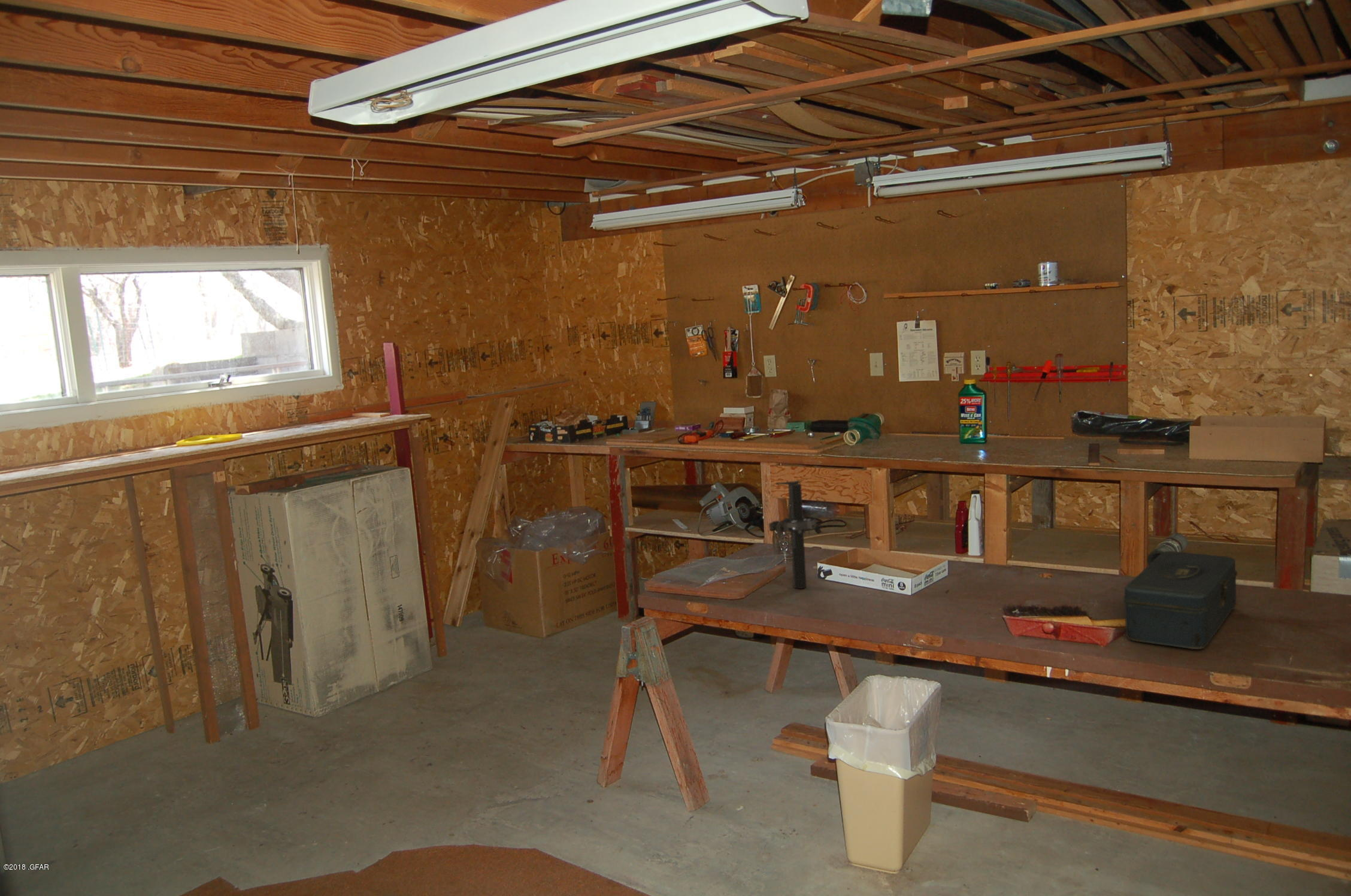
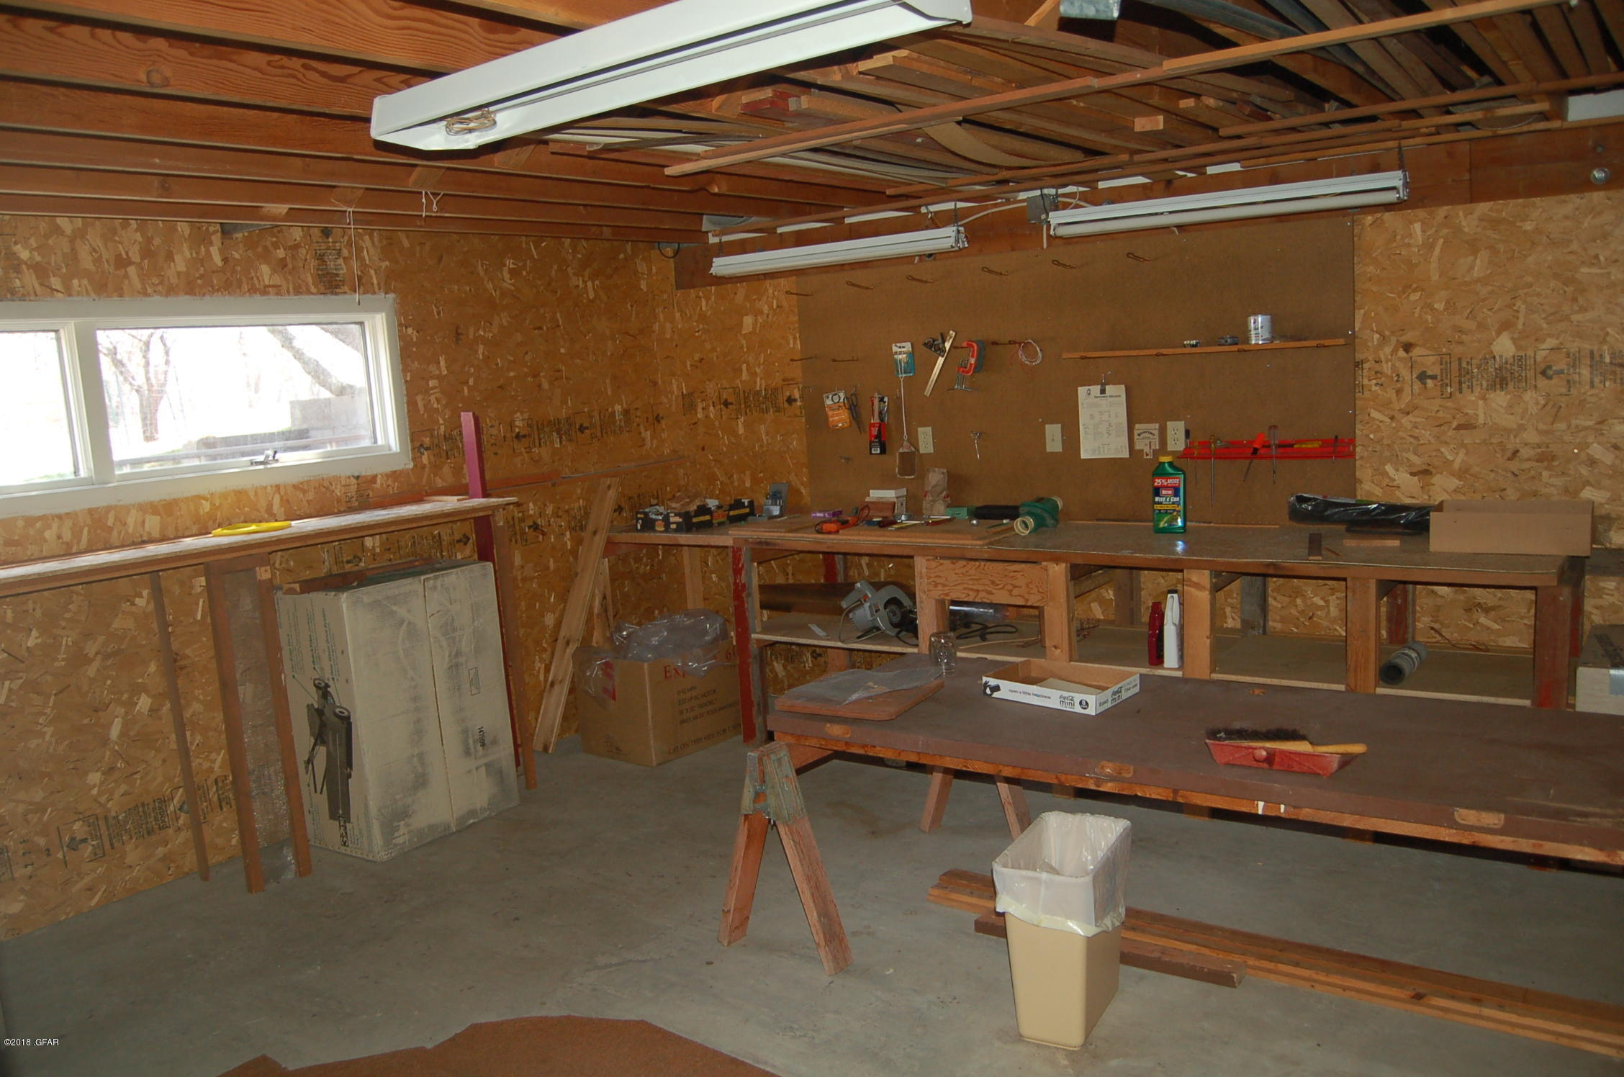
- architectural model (795, 534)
- toolbox (1183, 597)
